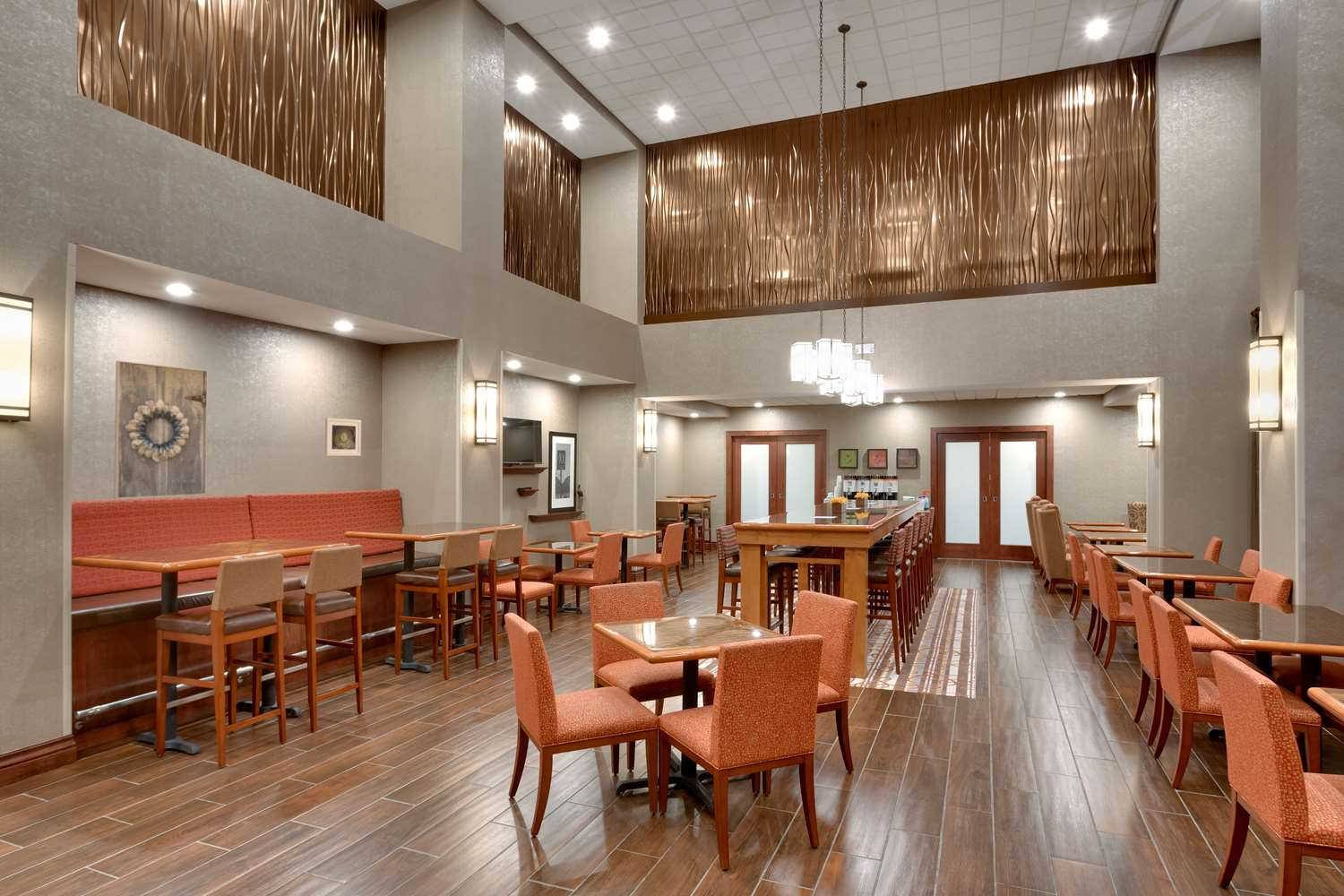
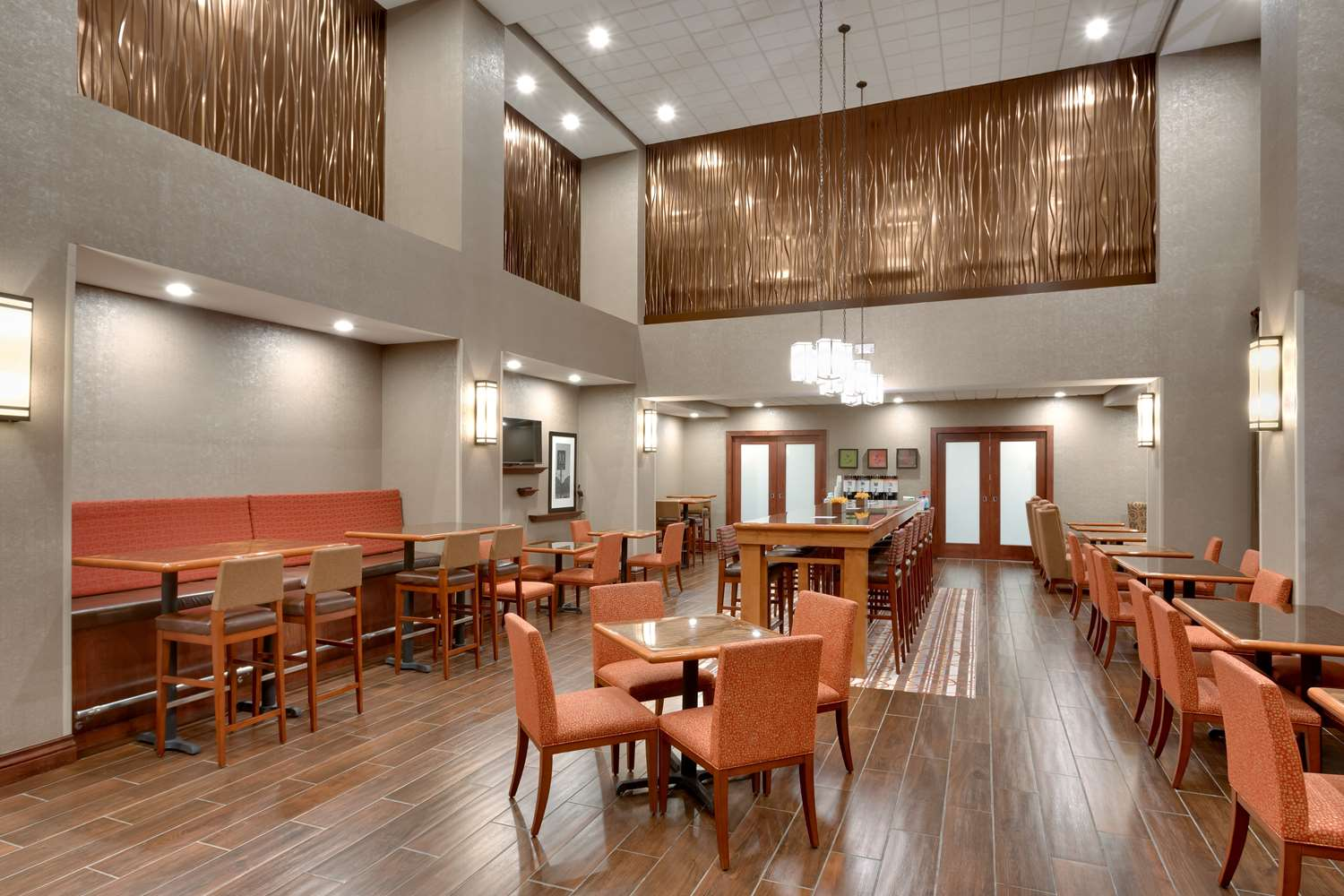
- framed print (163, 431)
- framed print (343, 437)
